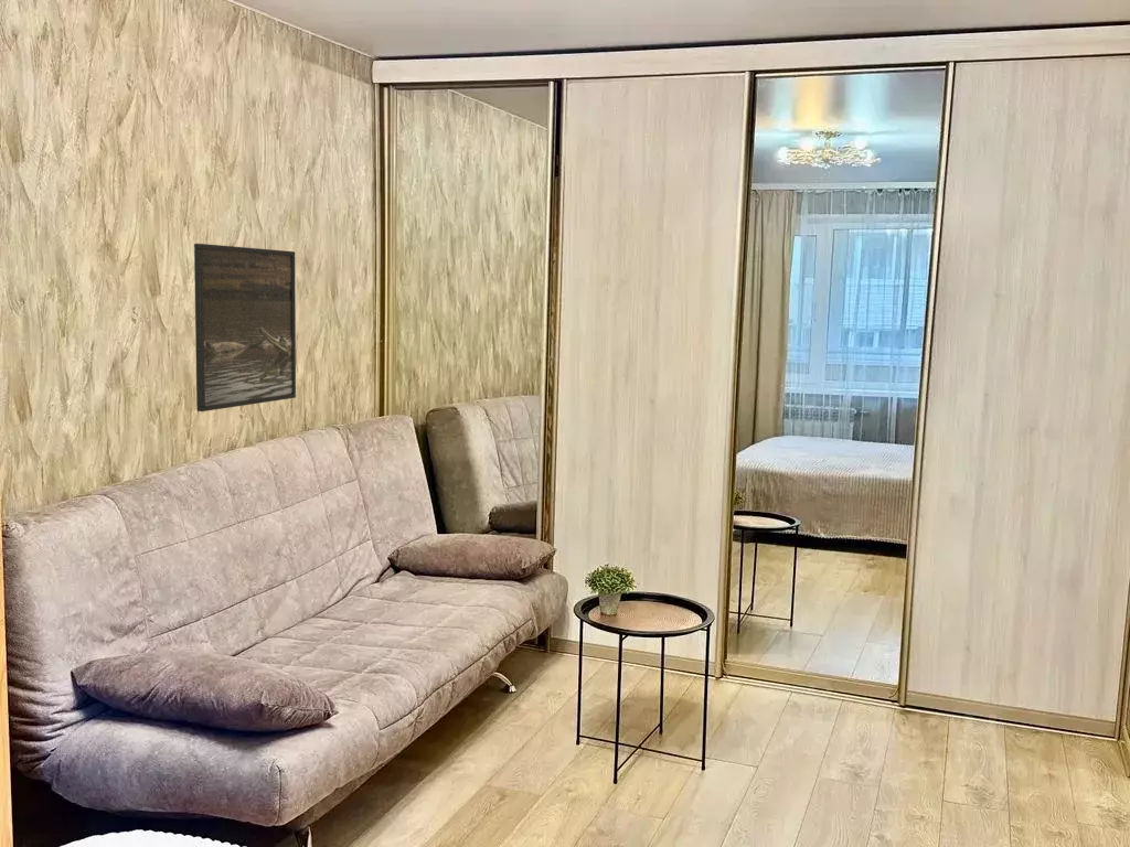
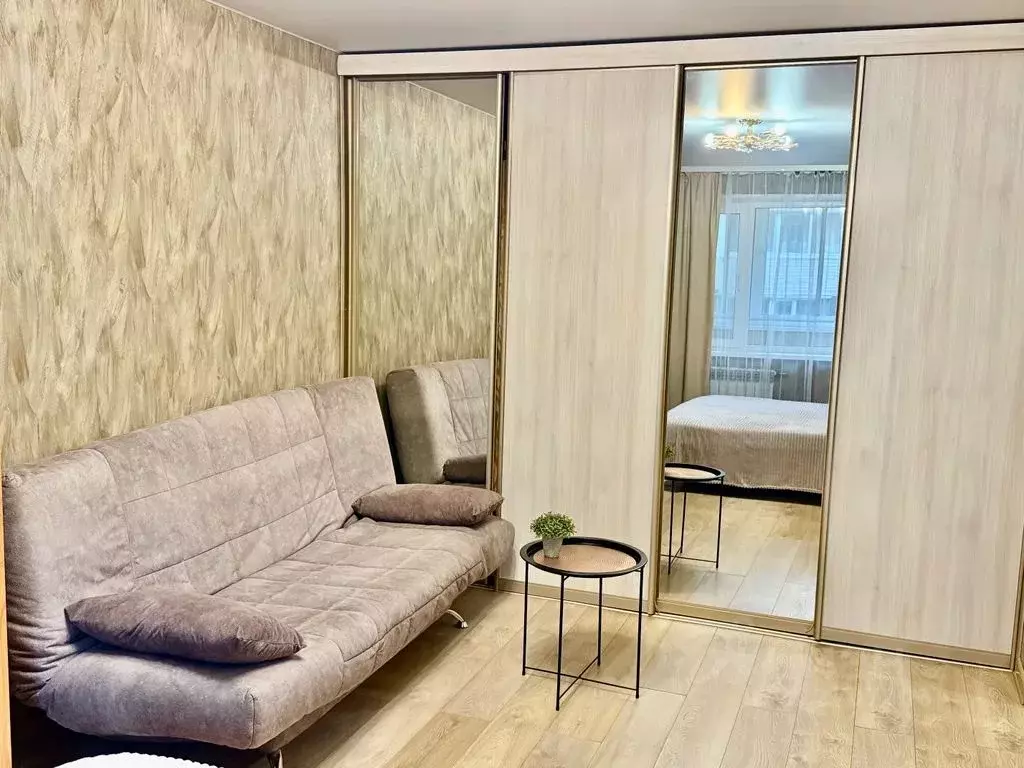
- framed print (248, 326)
